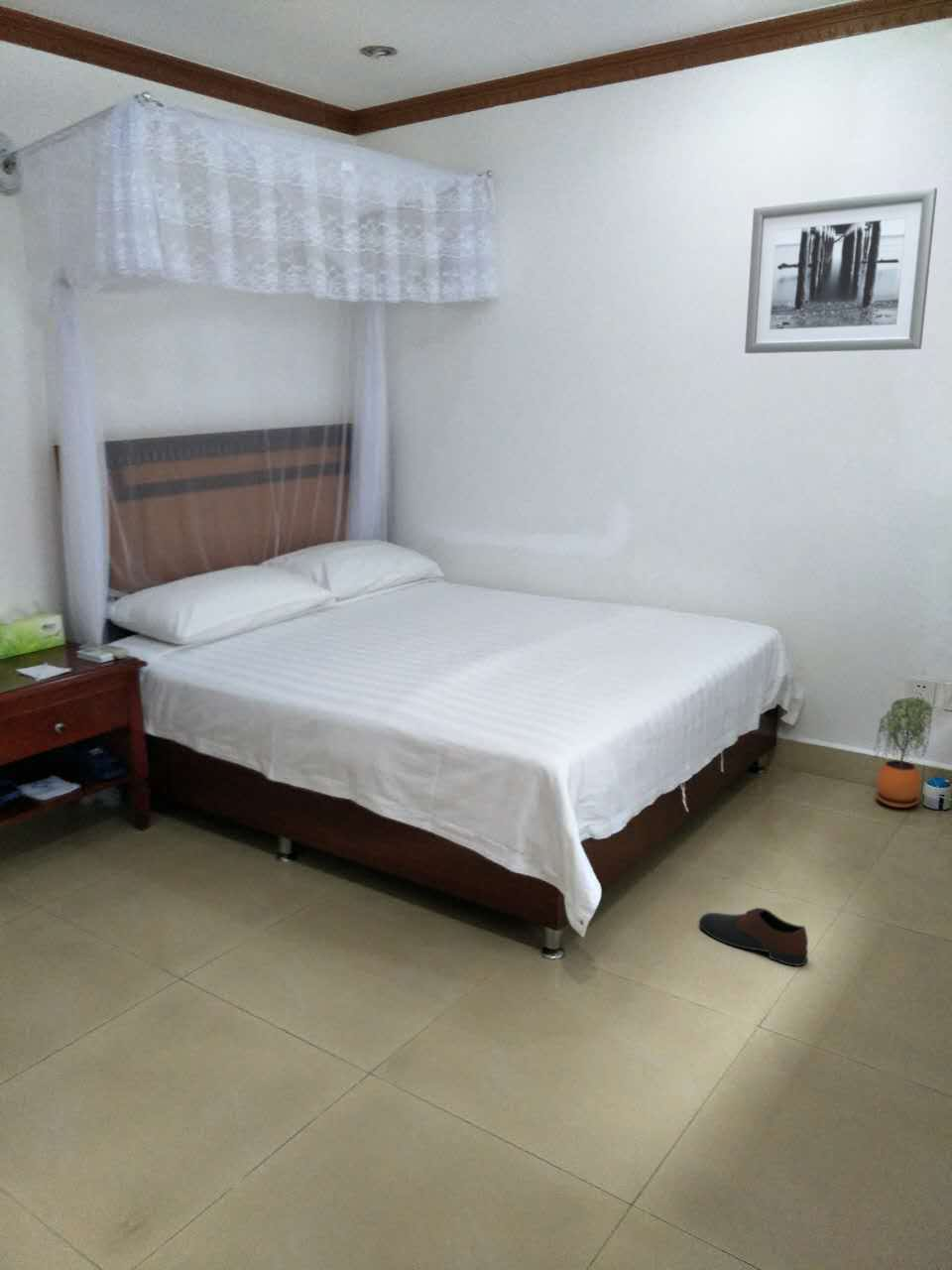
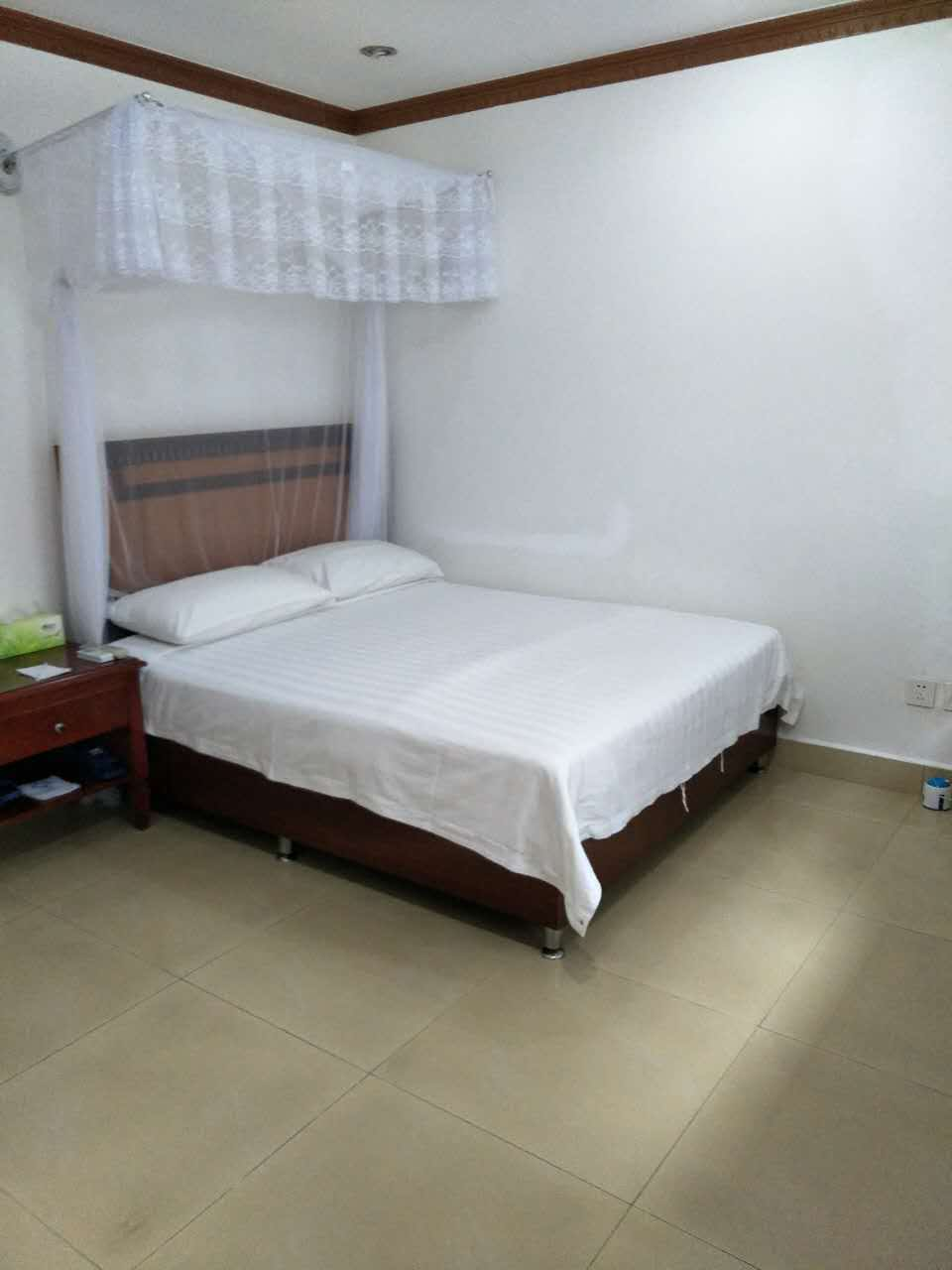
- wall art (834, 276)
- shoe (753, 923)
- potted plant (900, 750)
